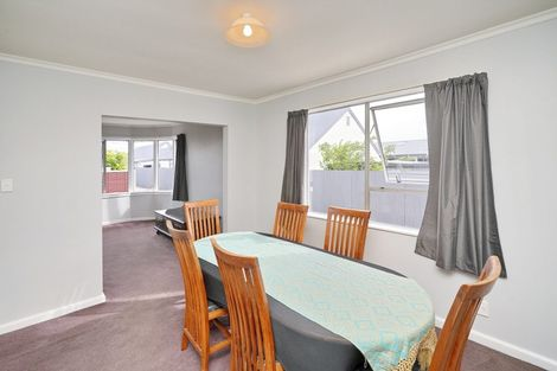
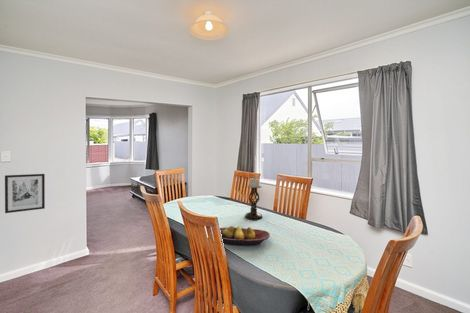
+ wall art (25, 192)
+ candle holder (254, 198)
+ fruit bowl (240, 234)
